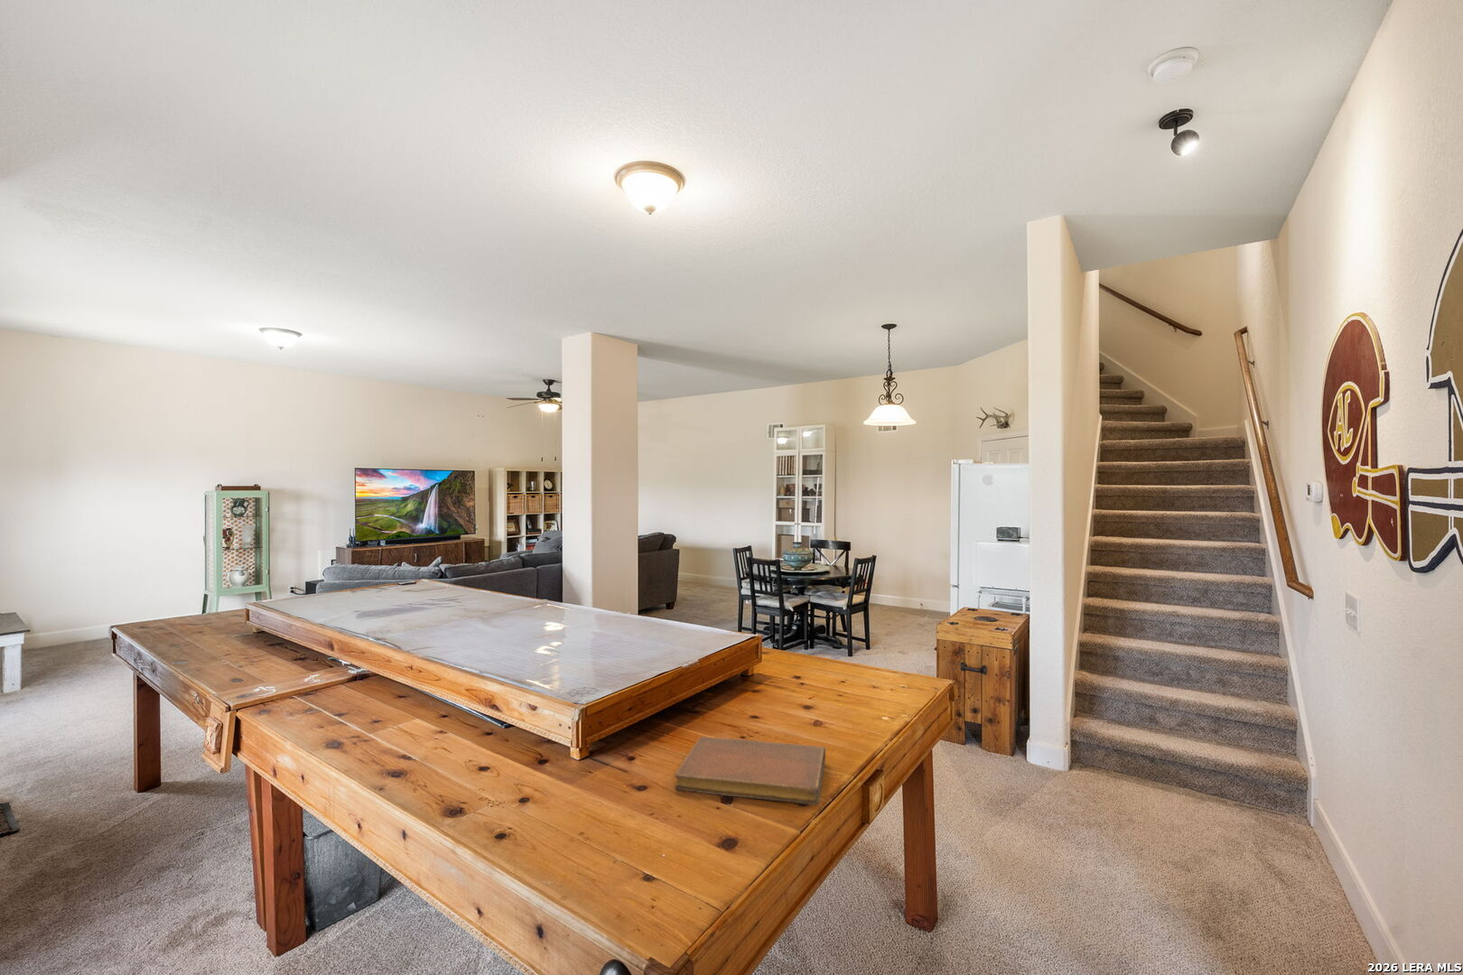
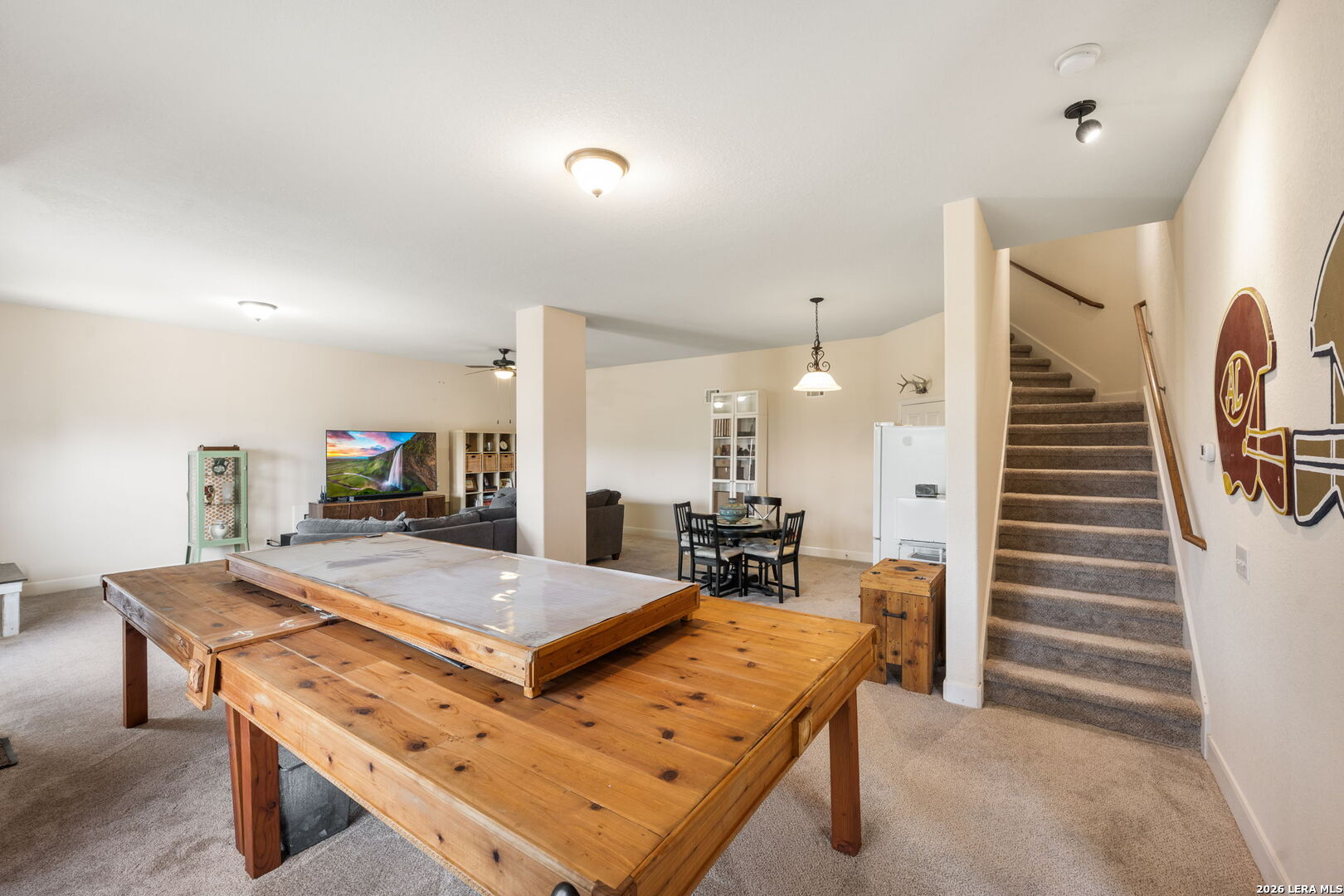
- notebook (753, 766)
